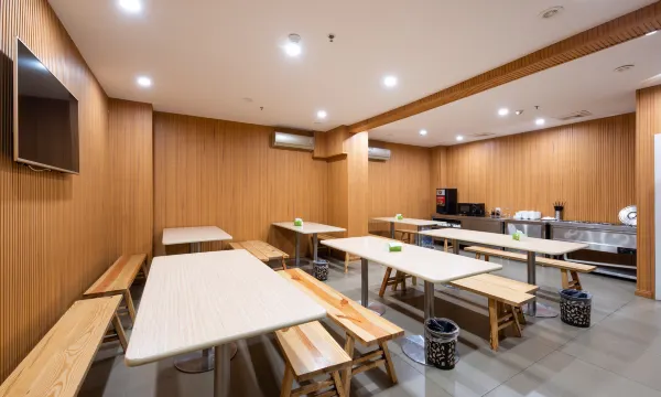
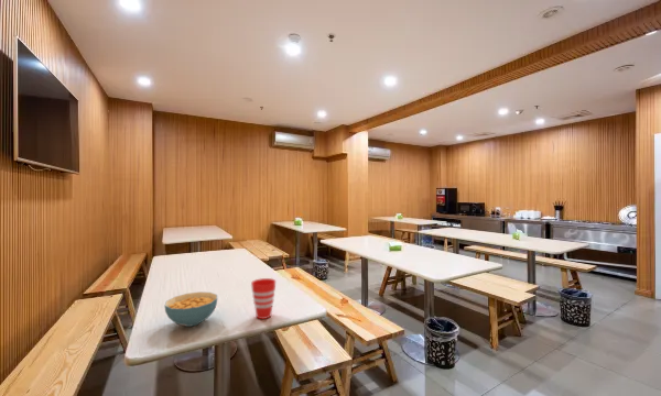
+ cup (263, 298)
+ cereal bowl (192, 311)
